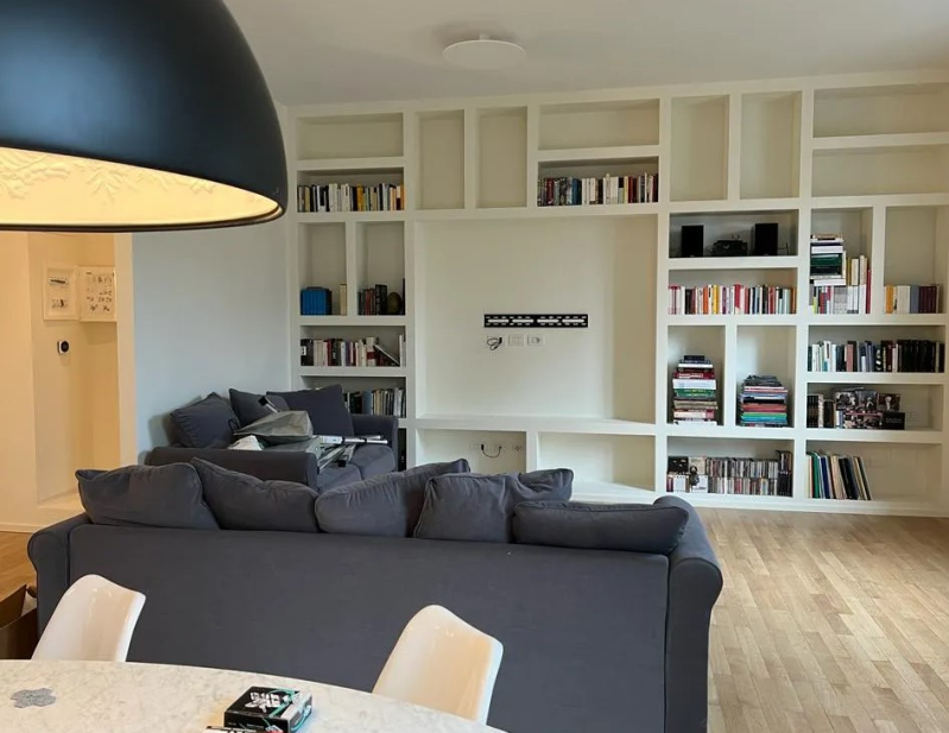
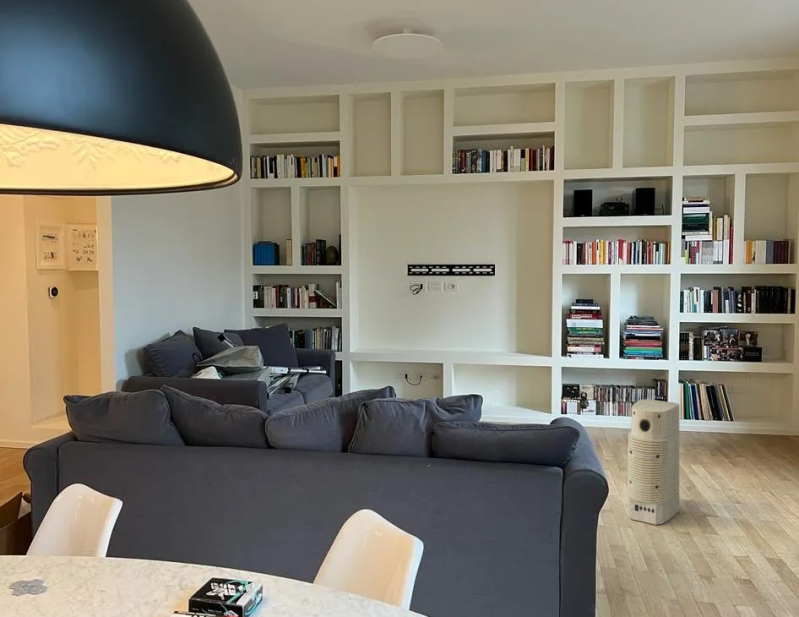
+ air purifier (652, 459)
